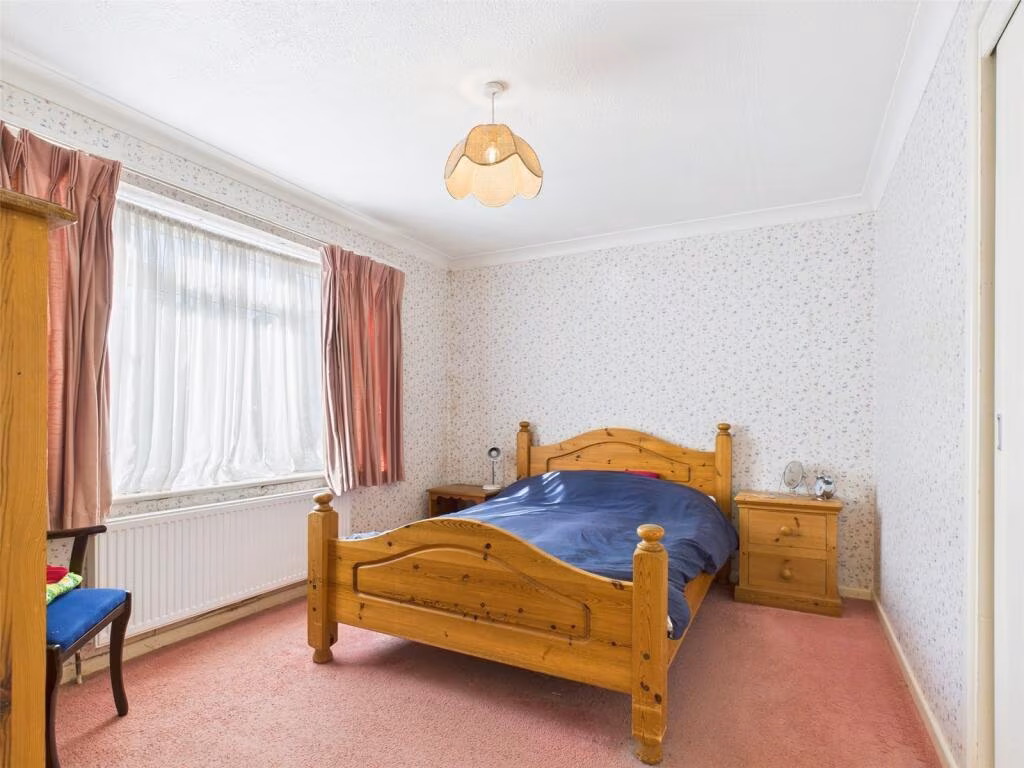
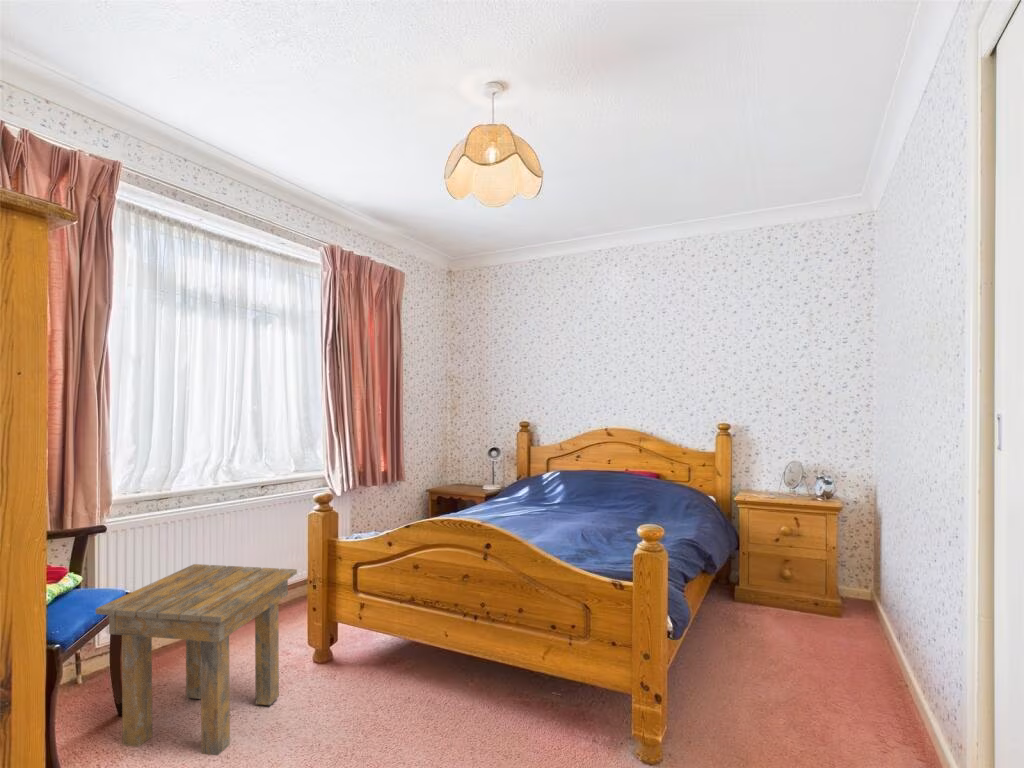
+ side table (206, 653)
